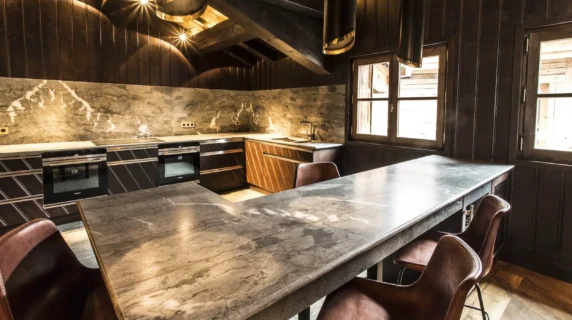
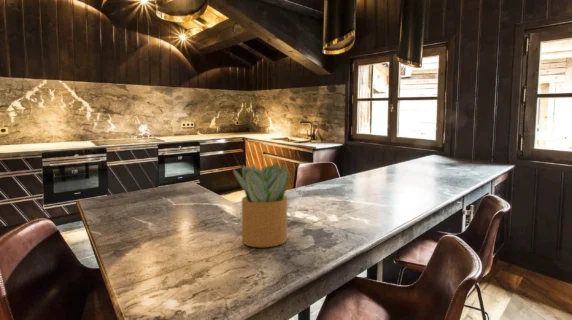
+ potted plant (261, 202)
